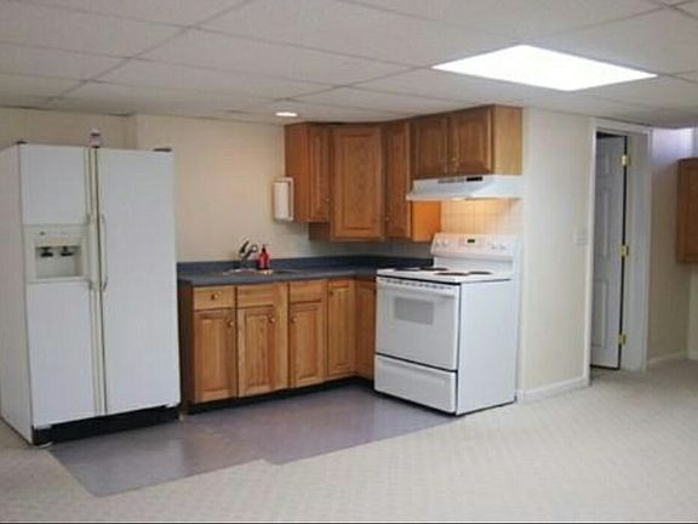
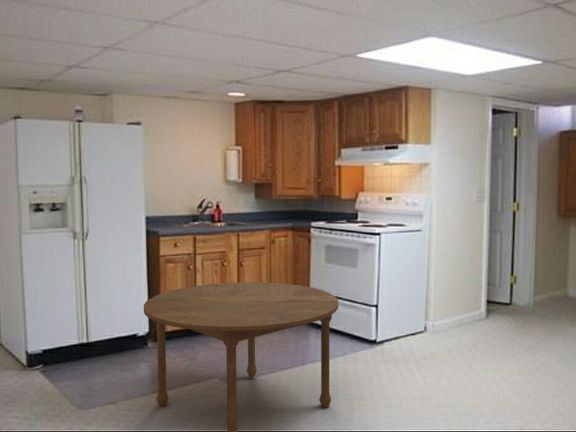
+ dining table (248, 353)
